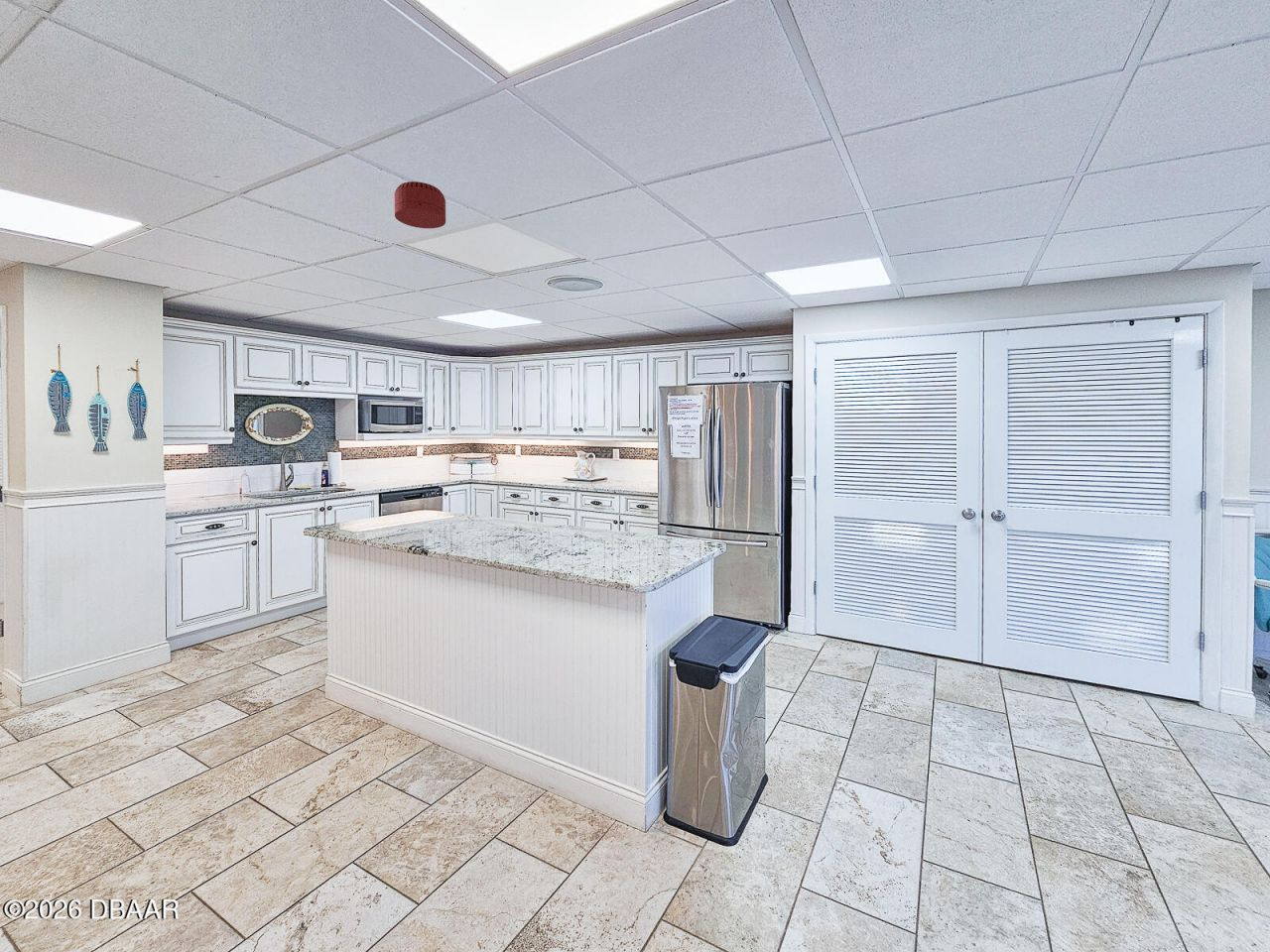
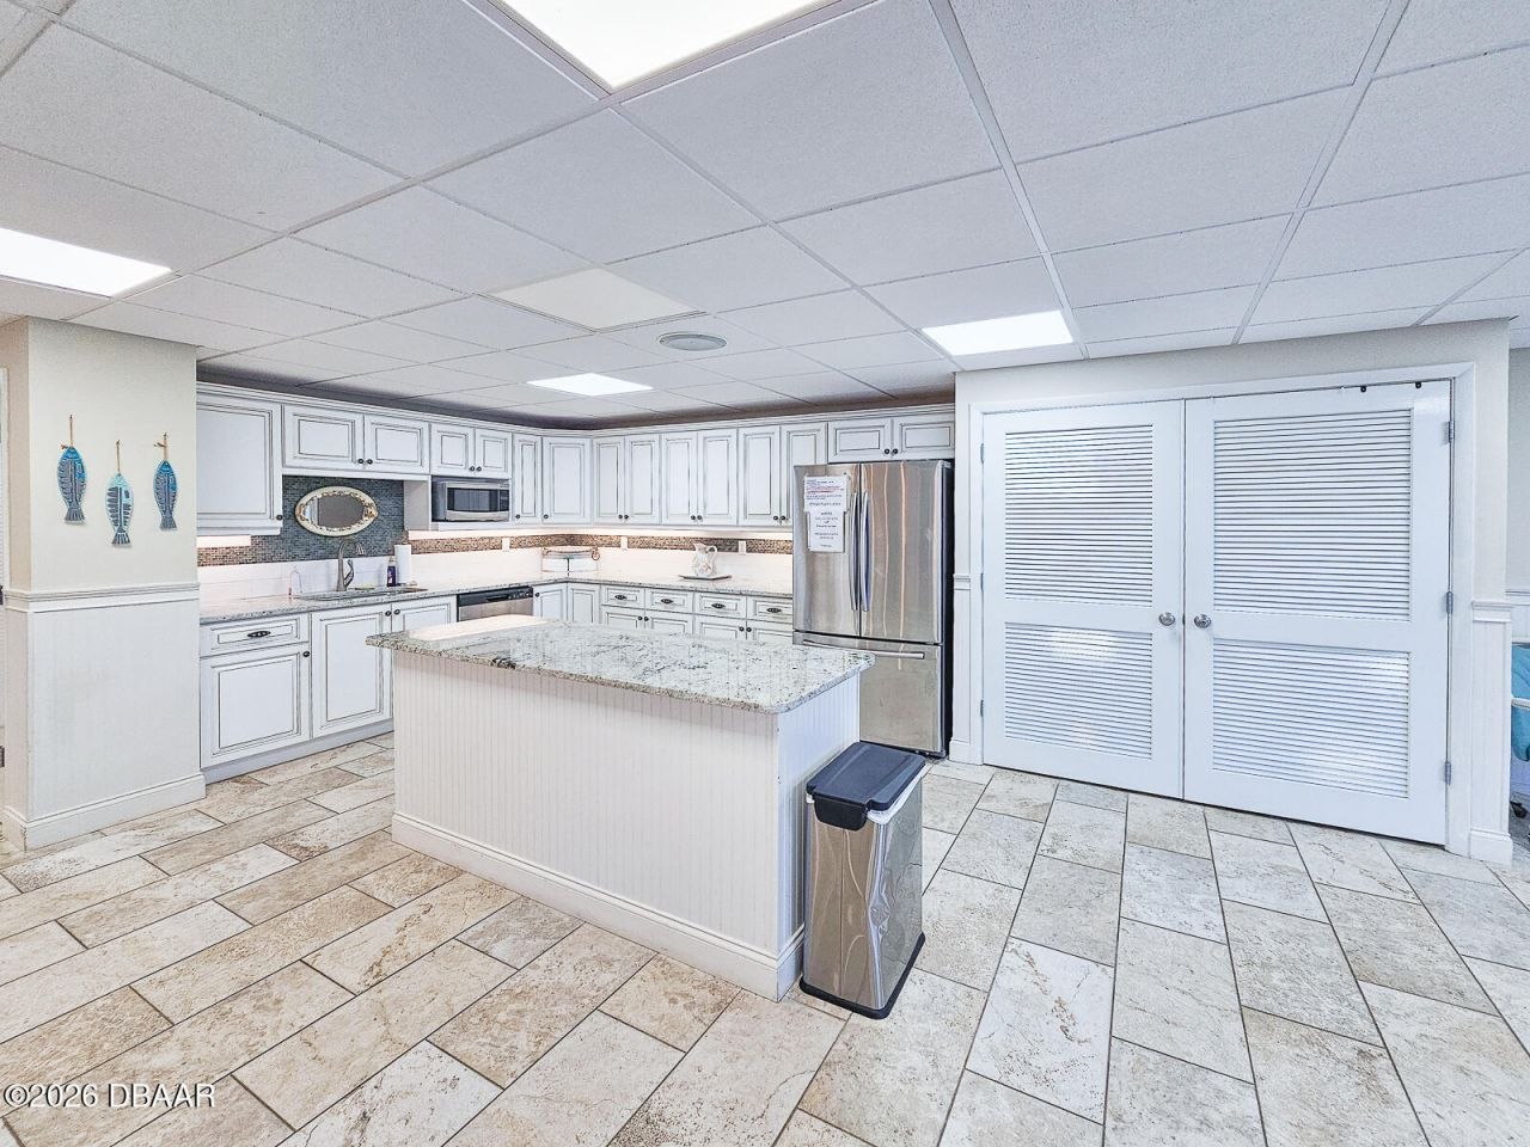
- smoke detector (420, 204)
